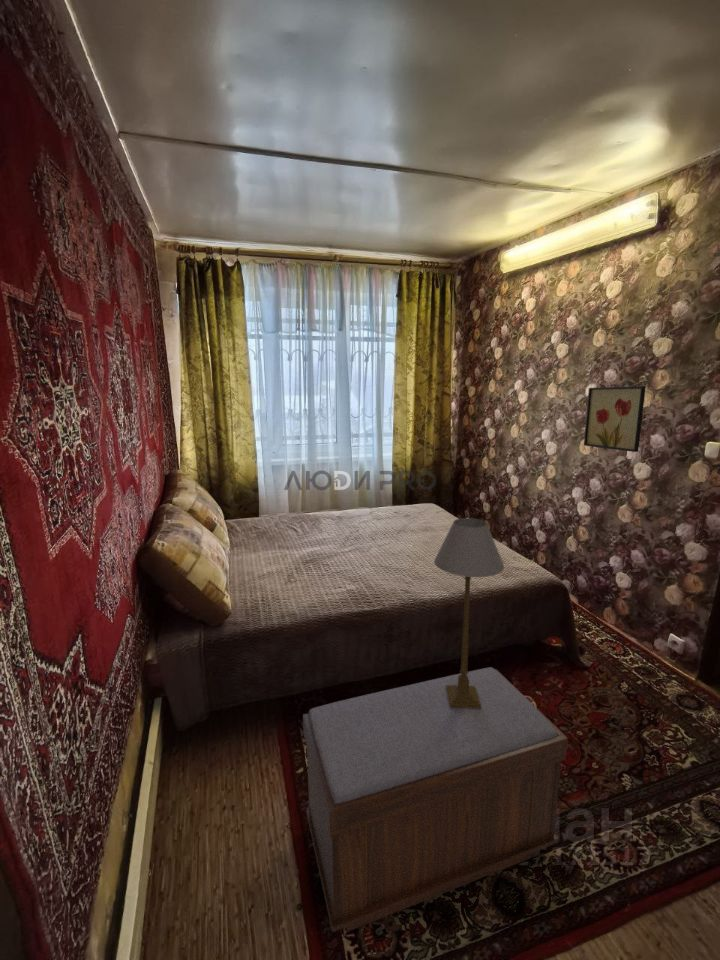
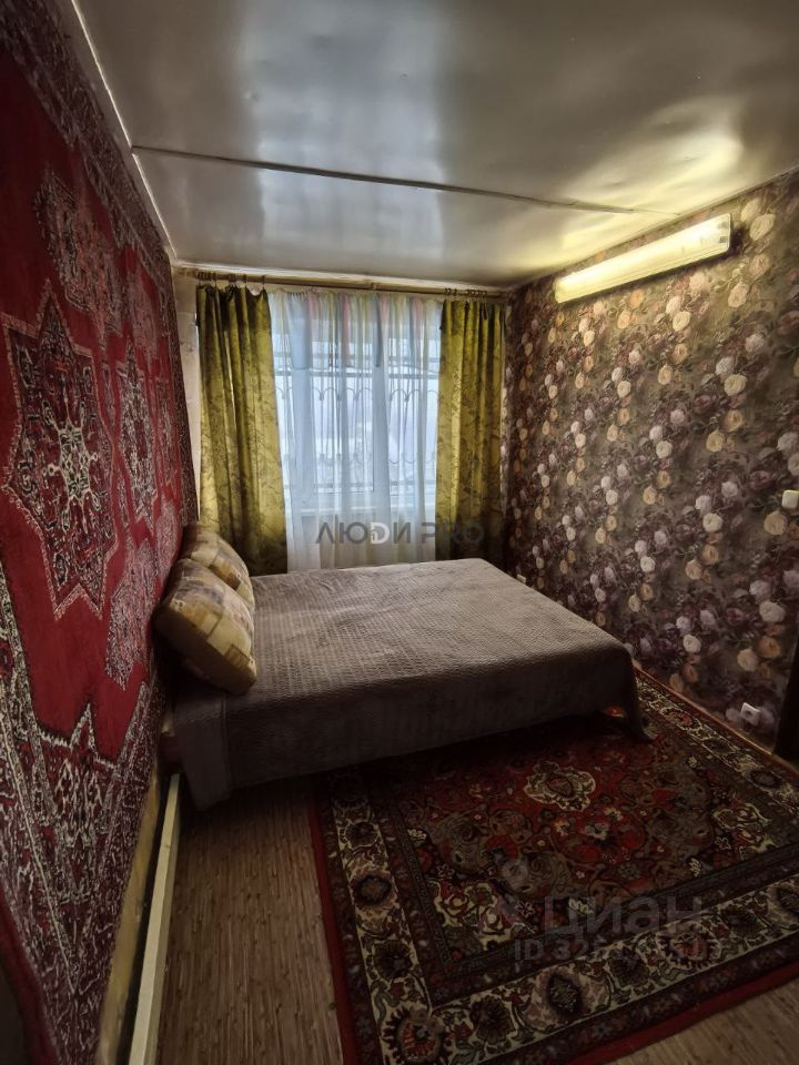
- wall art (613, 418)
- bench (428, 779)
- table lamp (466, 613)
